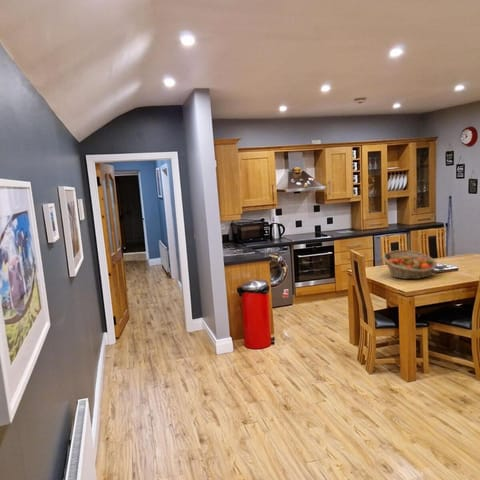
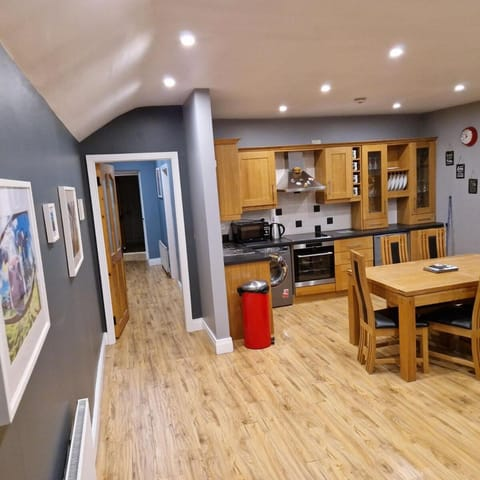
- fruit basket (409, 264)
